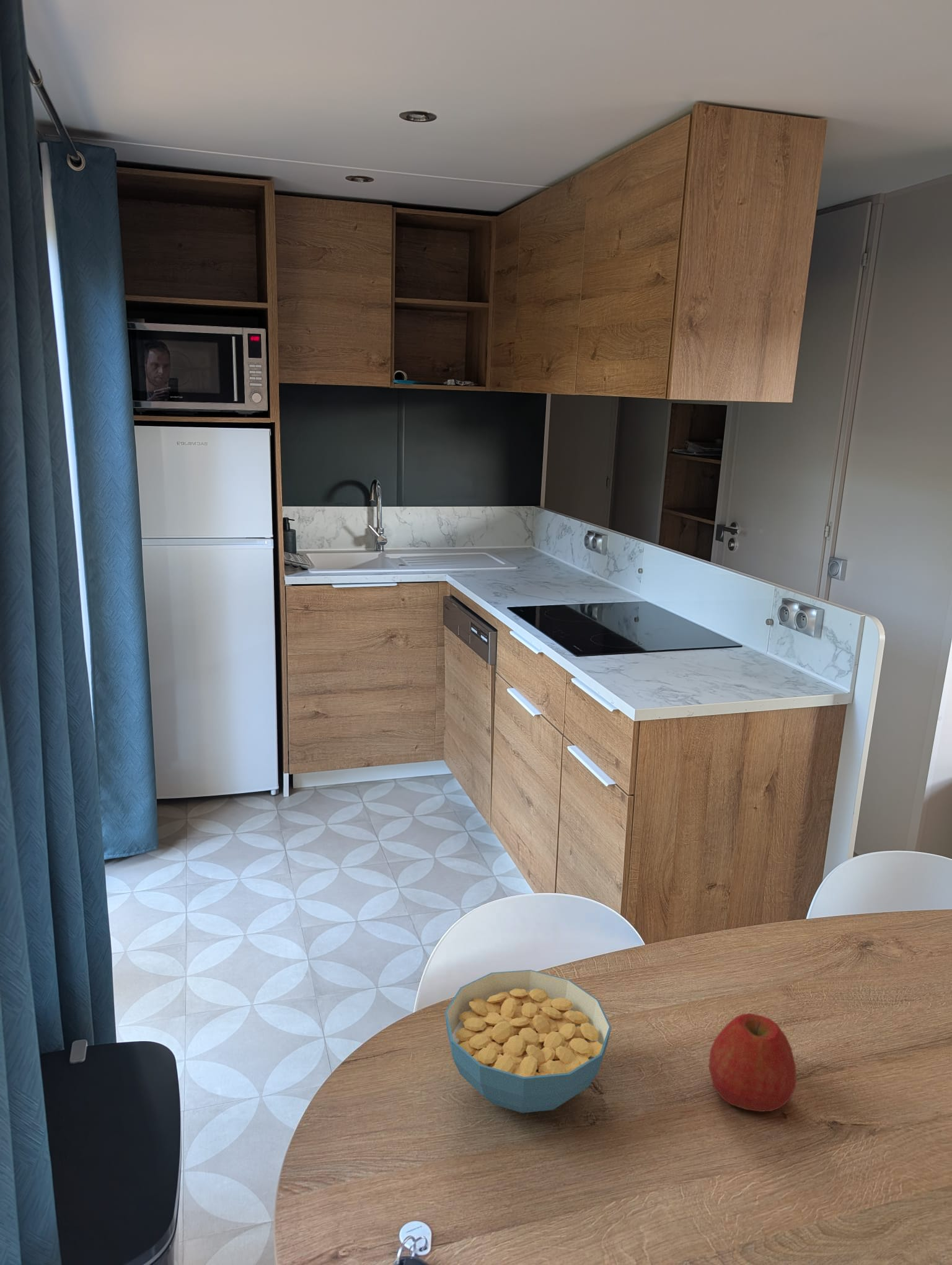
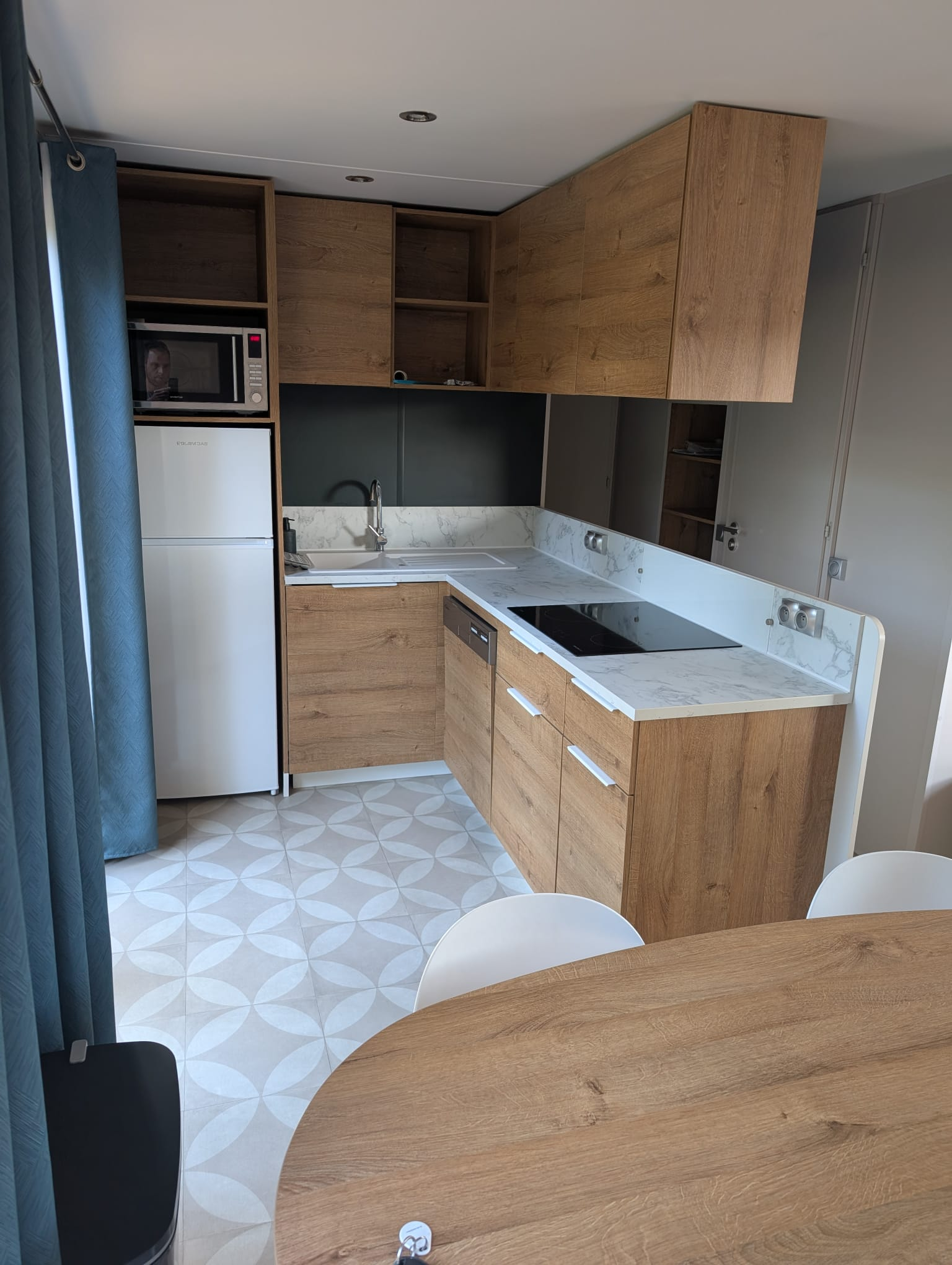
- cereal bowl (525, 1054)
- apple (752, 1058)
